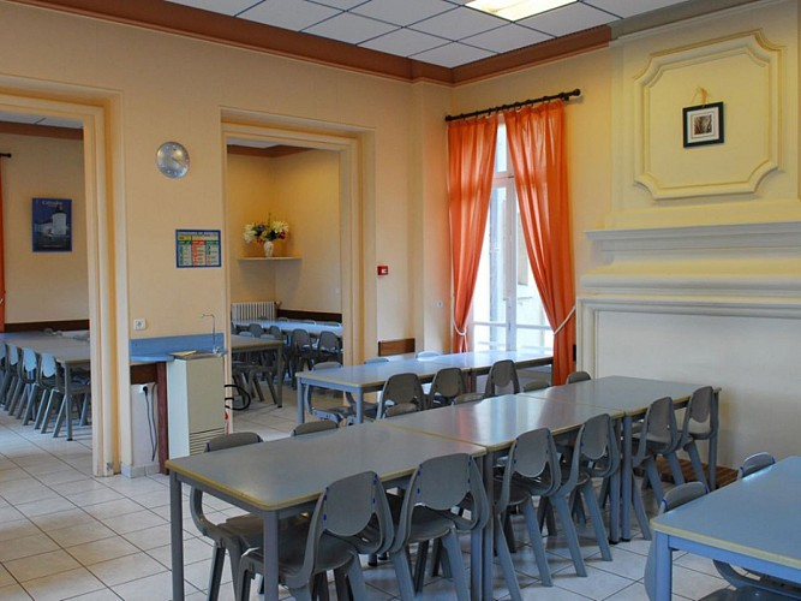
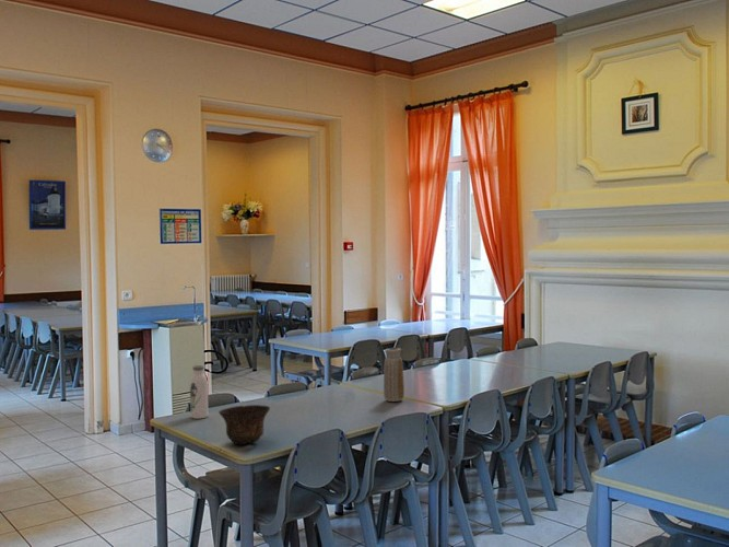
+ bowl (245, 424)
+ vase (393, 374)
+ water bottle (198, 391)
